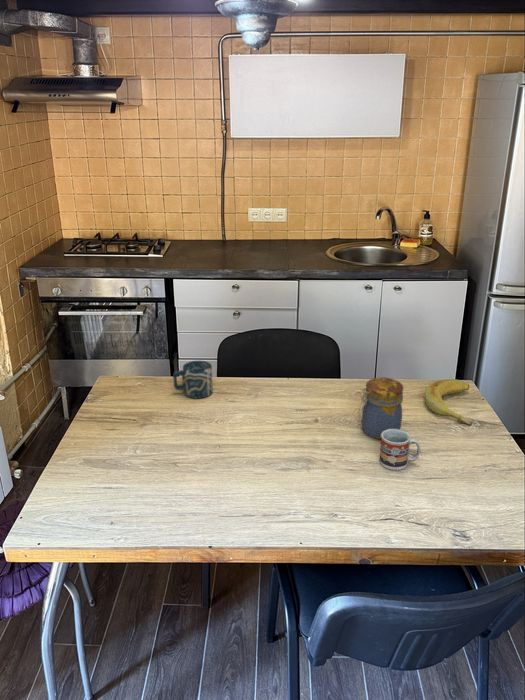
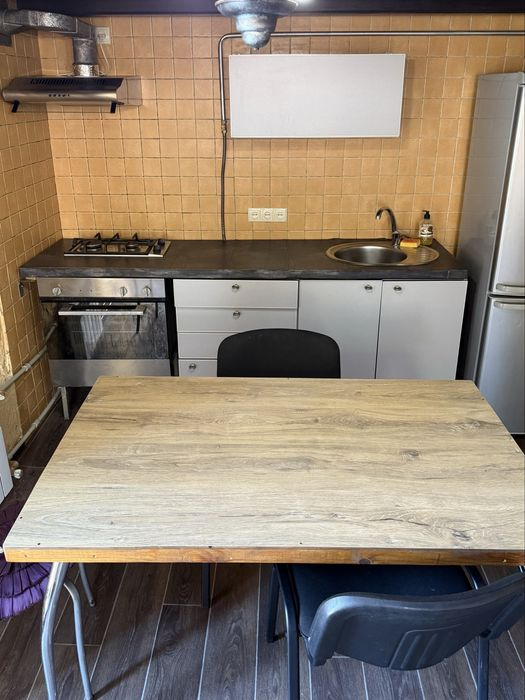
- jar (380, 407)
- banana (452, 393)
- cup (192, 379)
- cup (399, 449)
